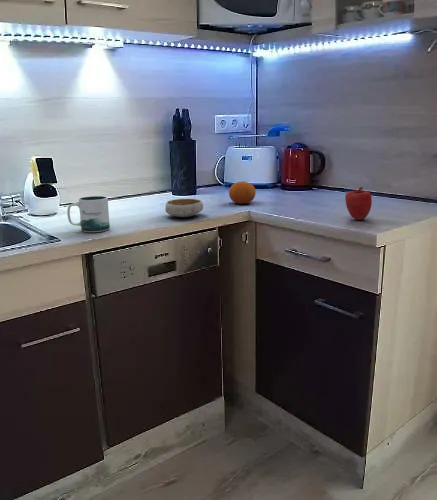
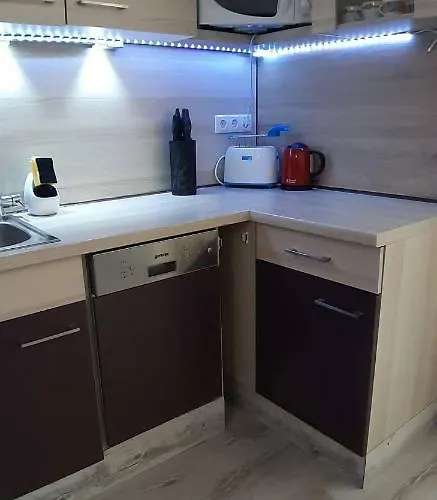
- bowl (184, 208)
- fruit (242, 192)
- apple (358, 203)
- mug (88, 214)
